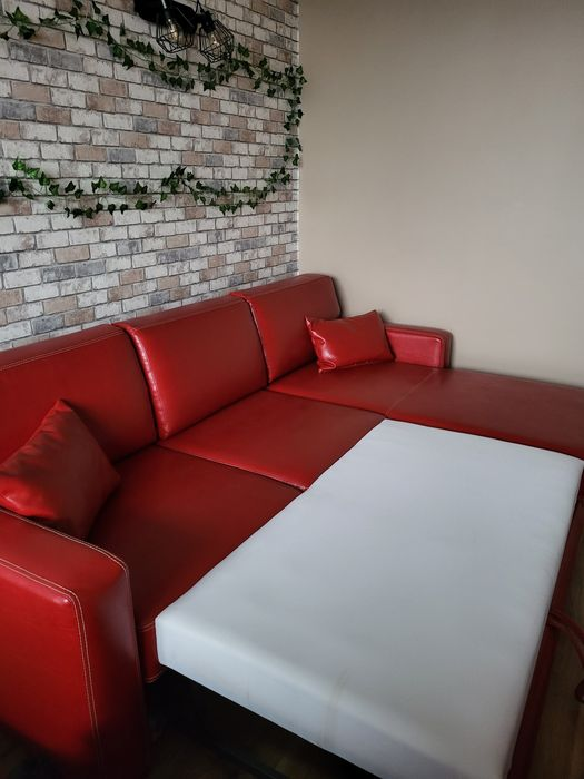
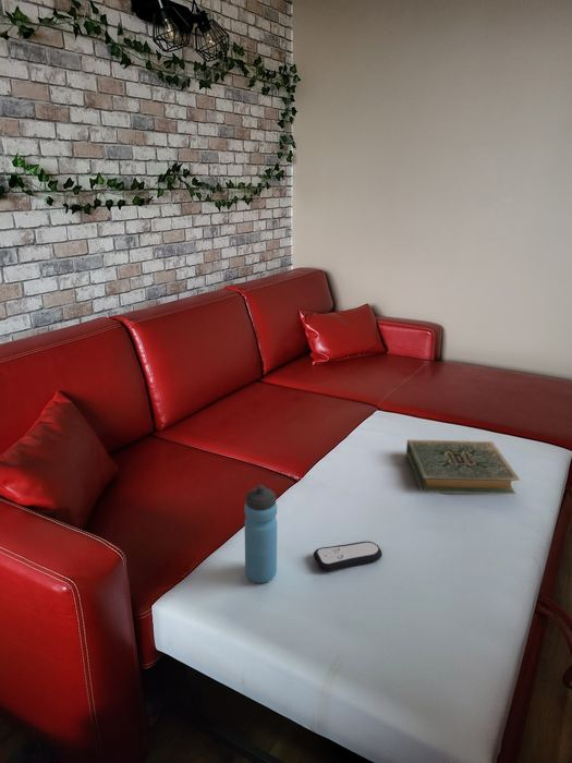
+ water bottle (260, 531)
+ hardback book (459, 465)
+ remote control (348, 554)
